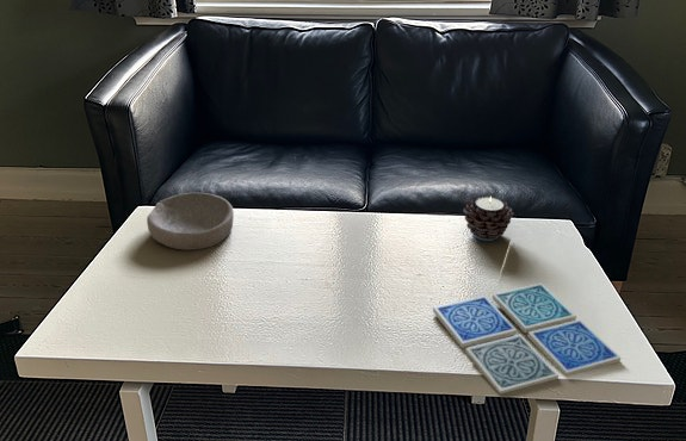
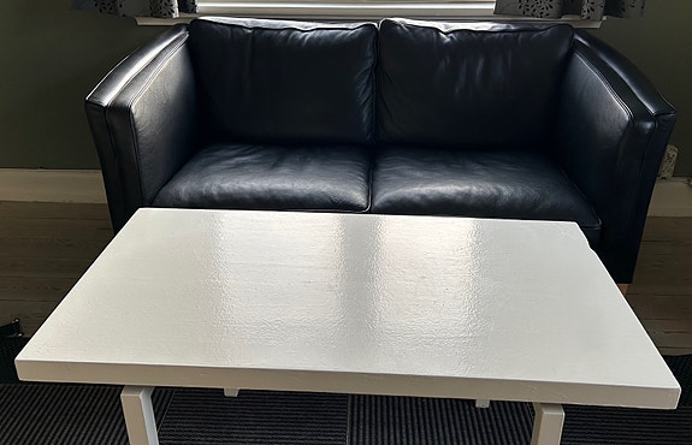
- drink coaster (524, 331)
- bowl (191, 220)
- candle (487, 216)
